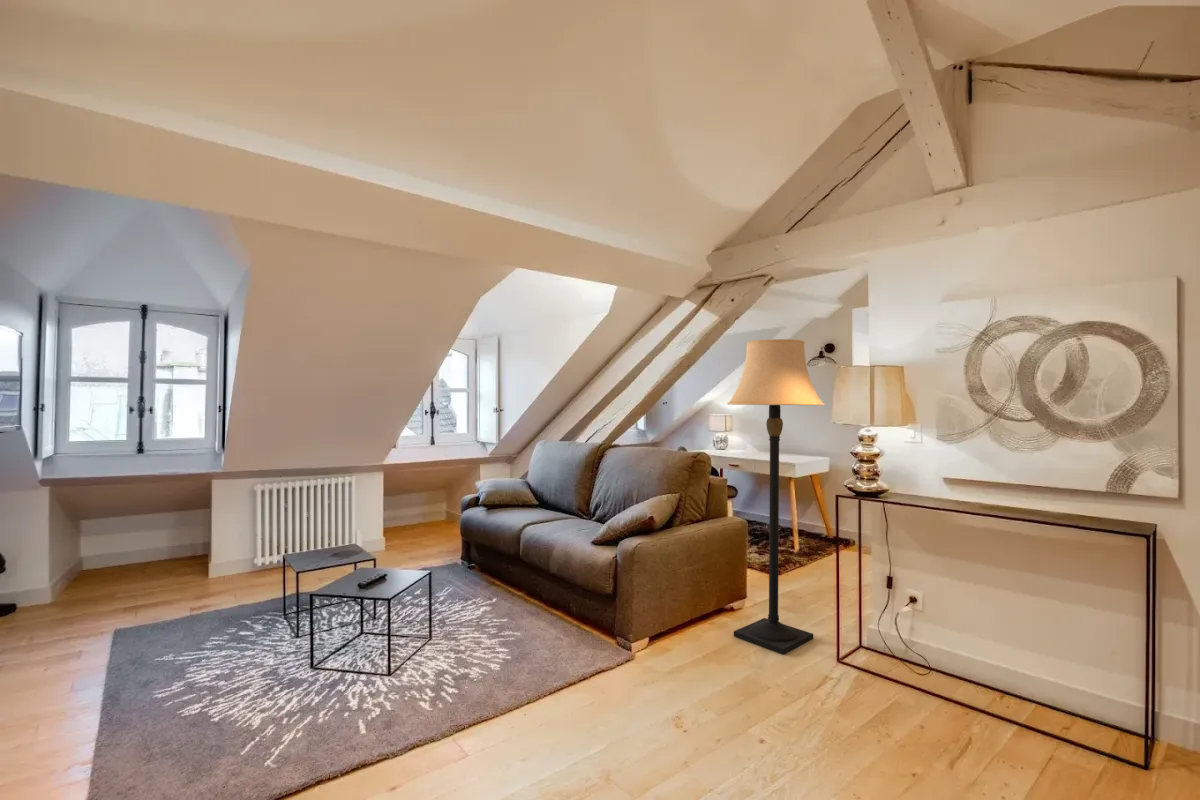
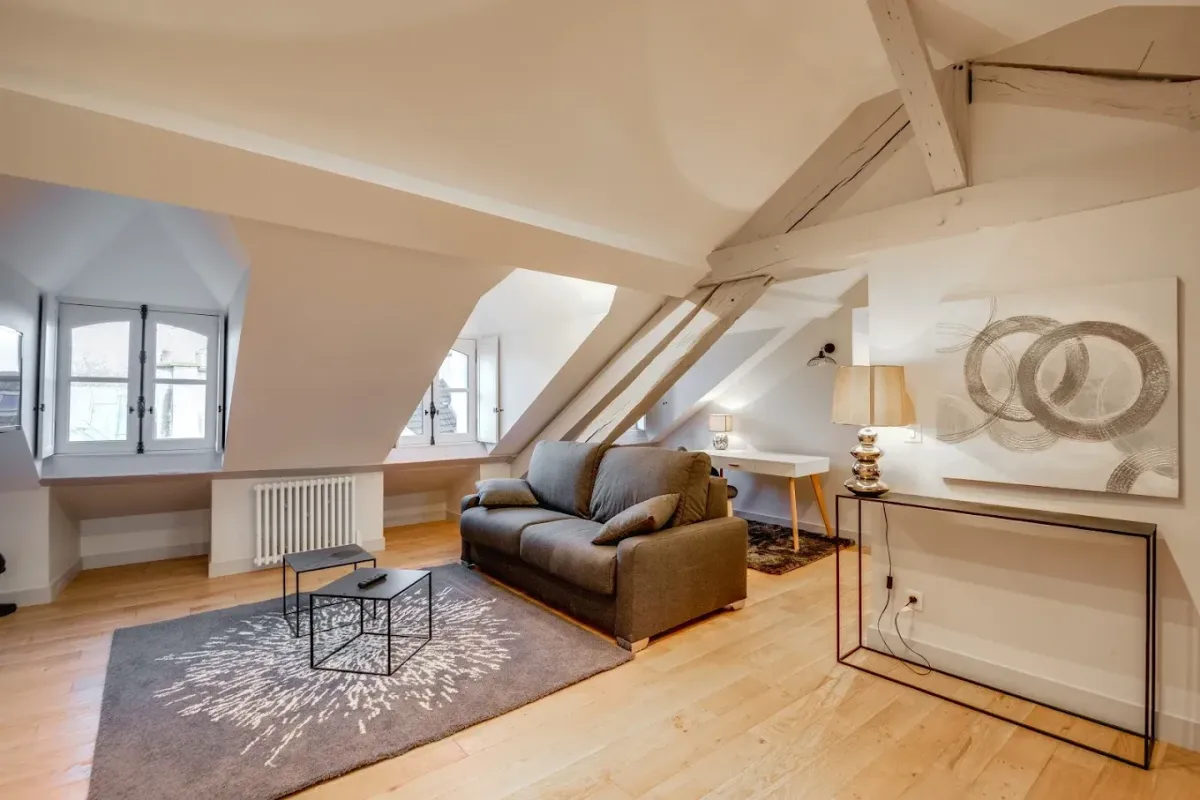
- lamp (774, 489)
